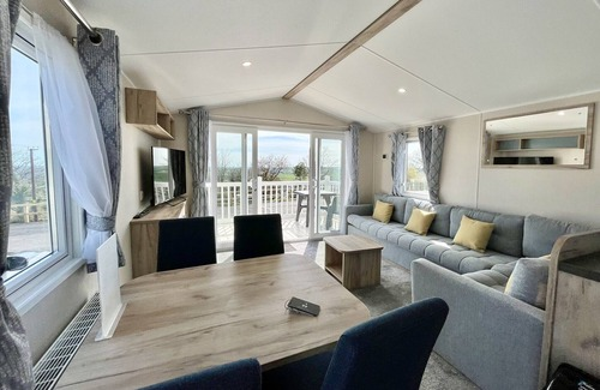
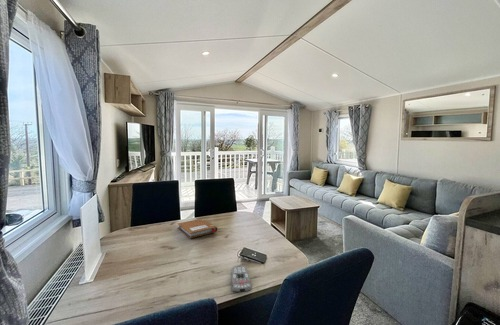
+ remote control (240, 277)
+ notebook (197, 227)
